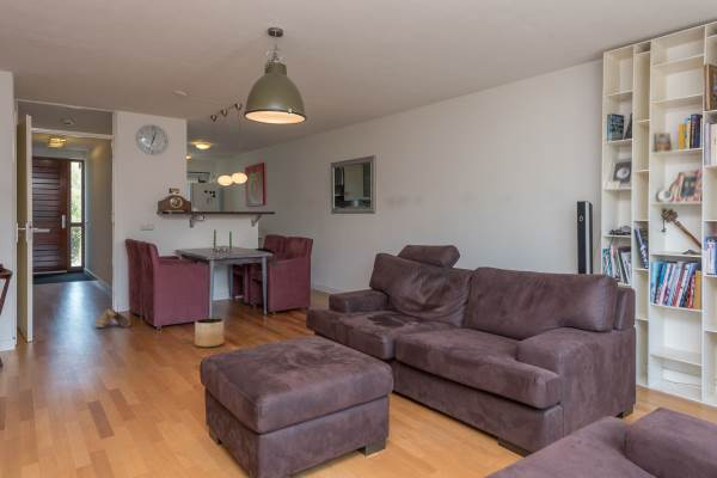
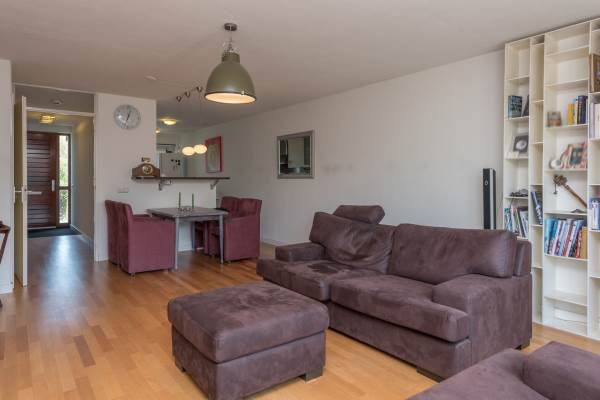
- boots (116, 315)
- planter (209, 332)
